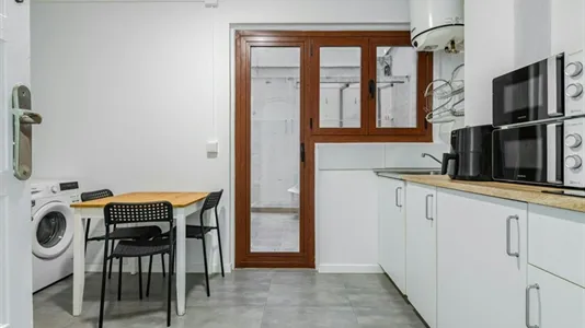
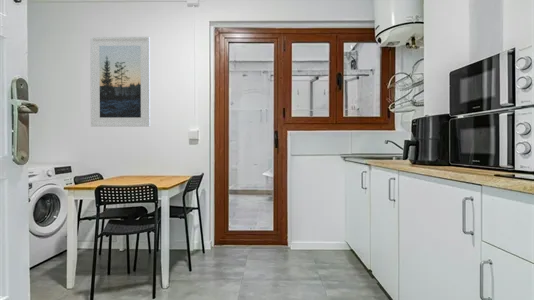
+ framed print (120, 81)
